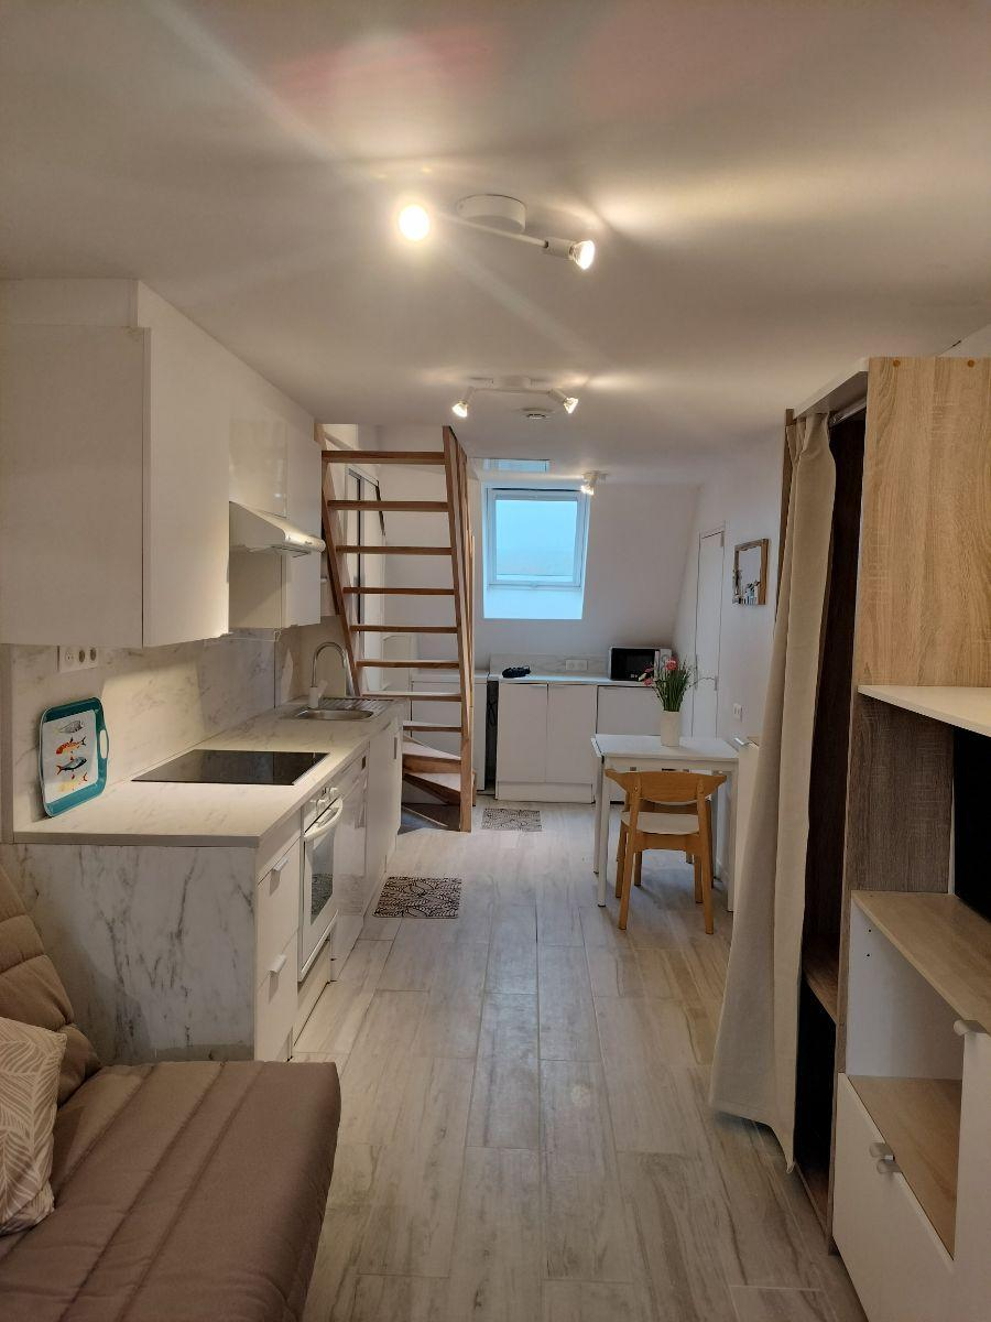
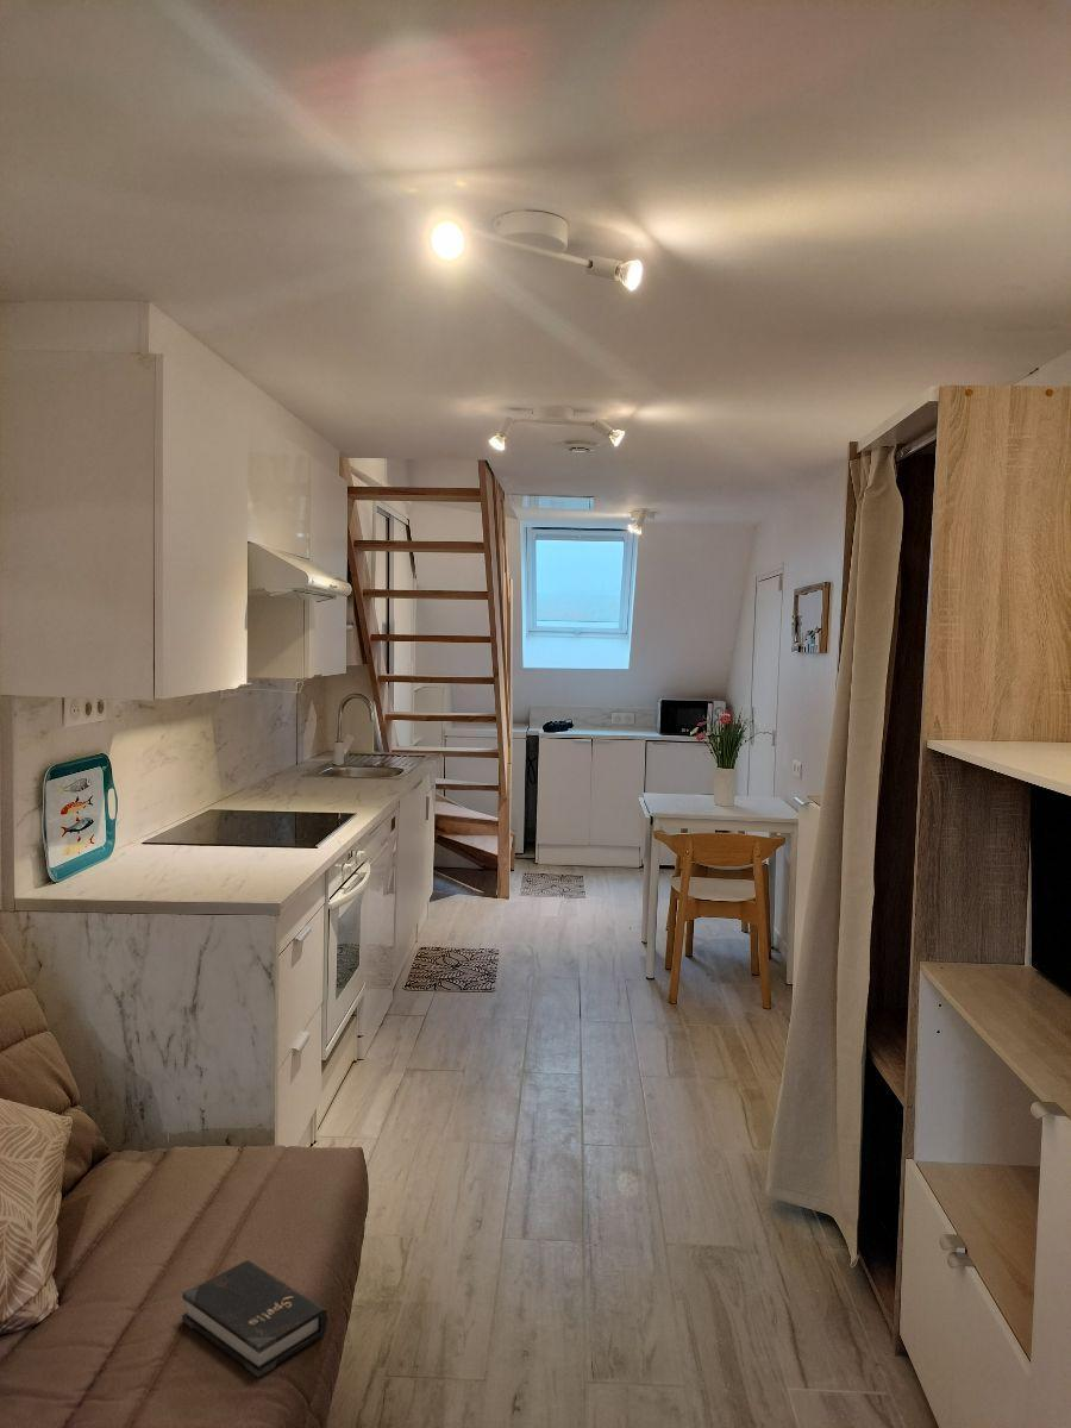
+ hardback book (253, 1313)
